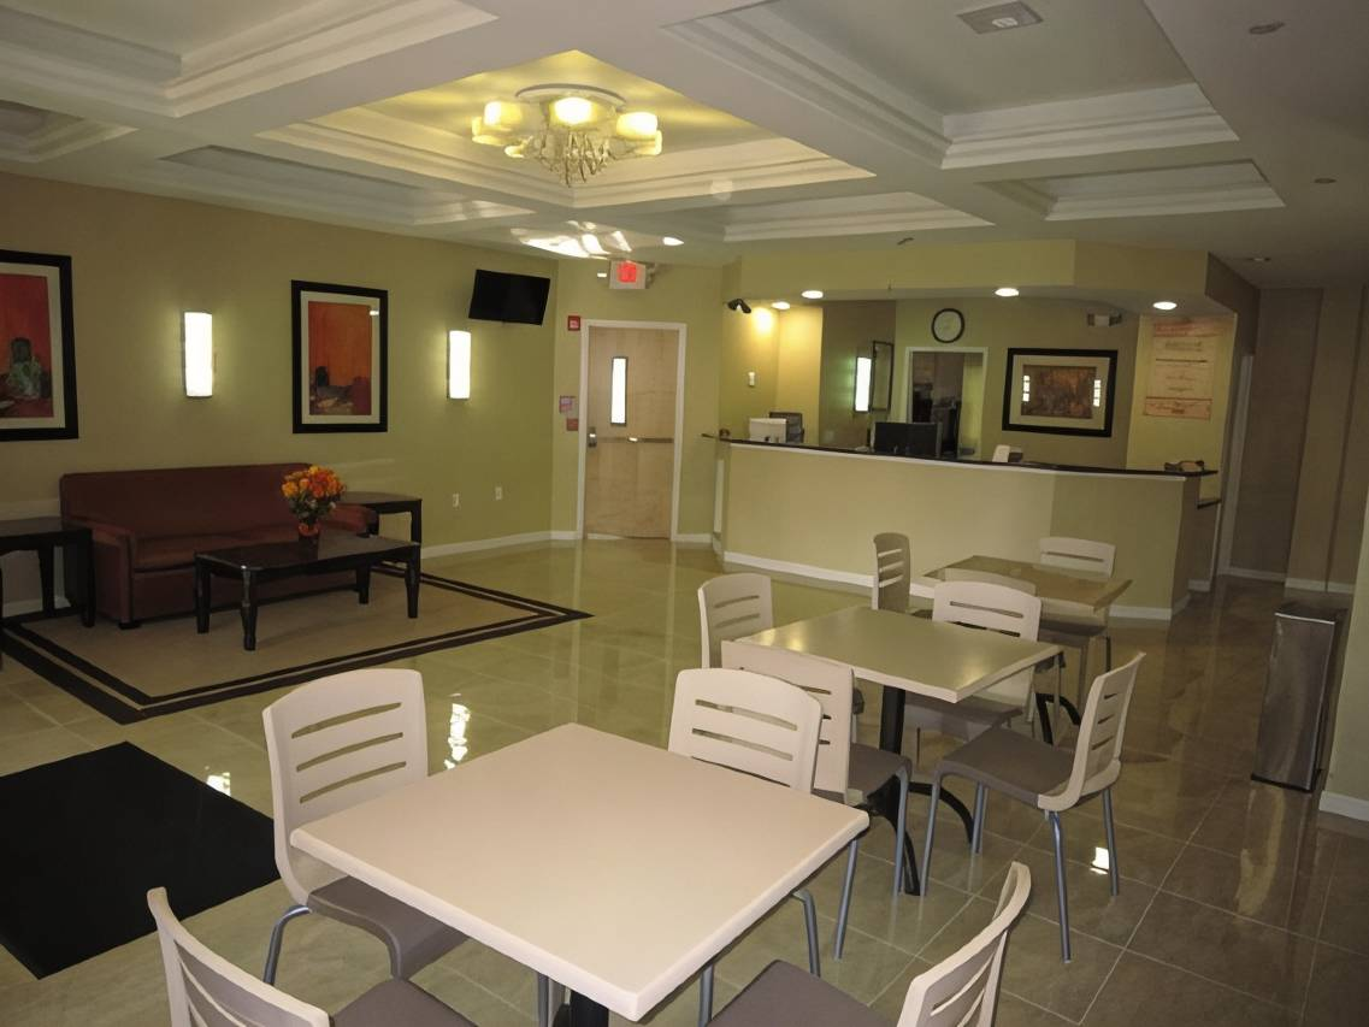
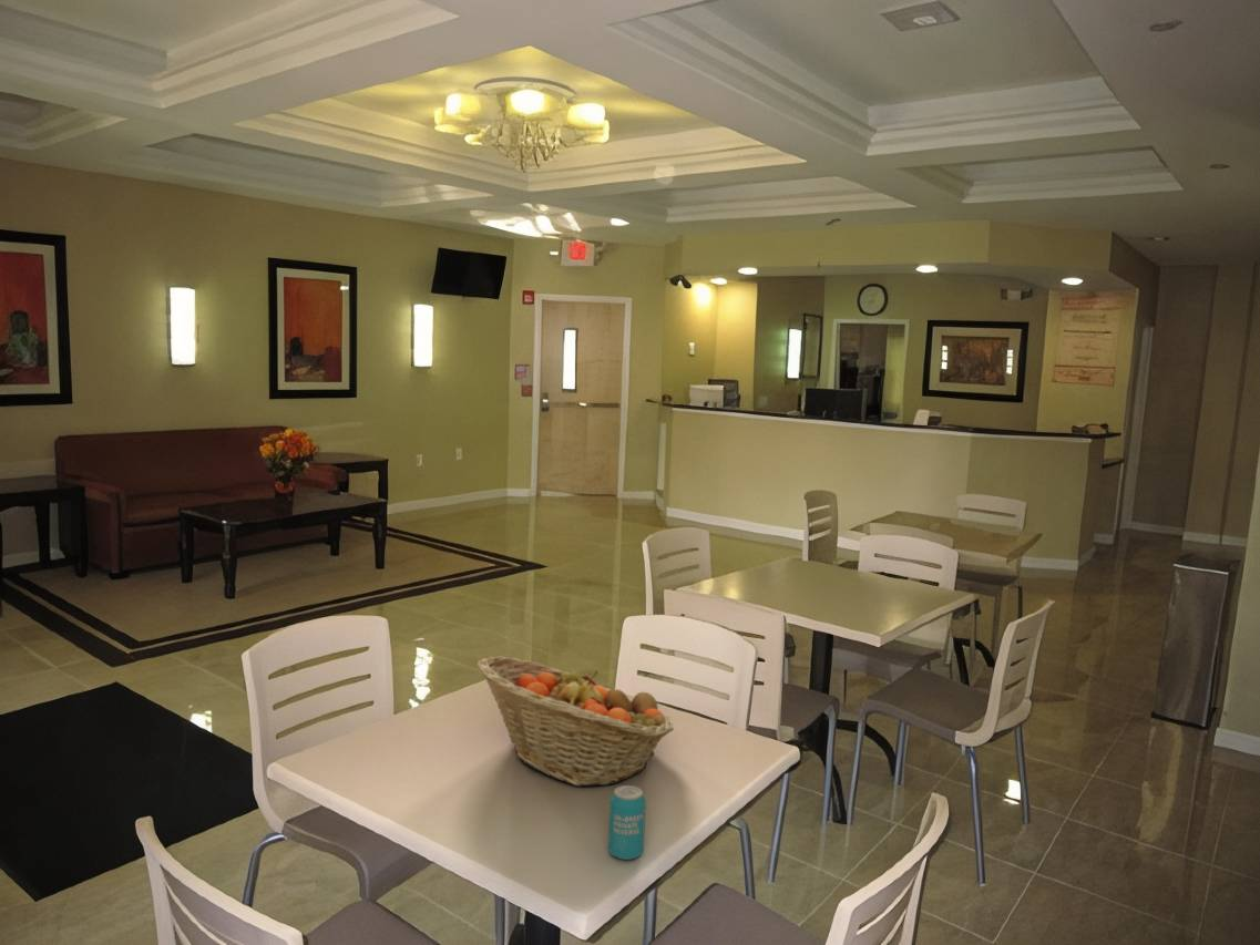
+ fruit basket (573, 710)
+ beverage can (626, 822)
